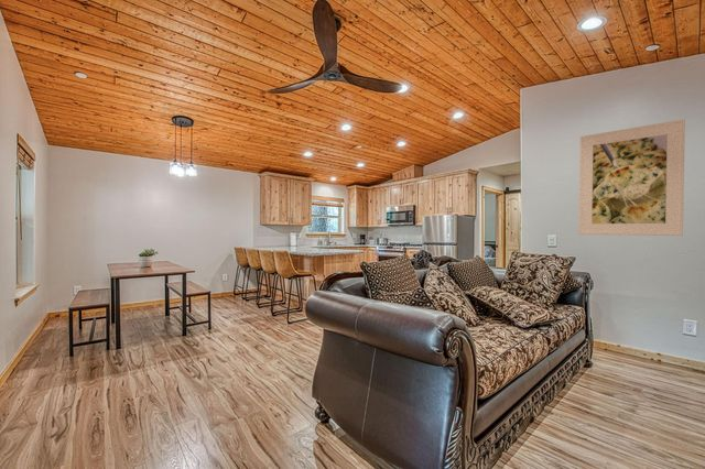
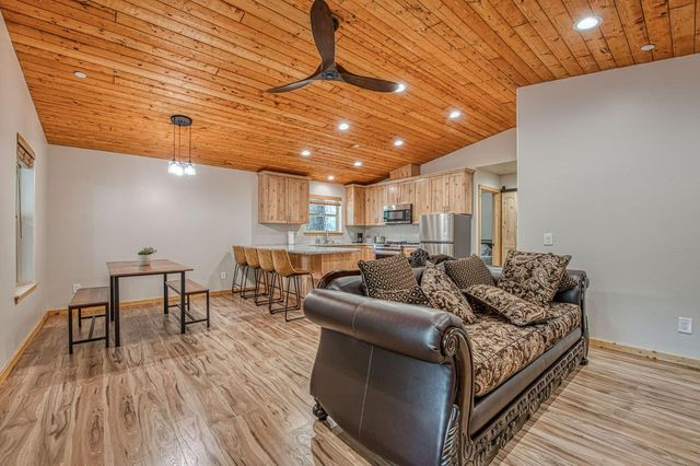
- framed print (627, 182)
